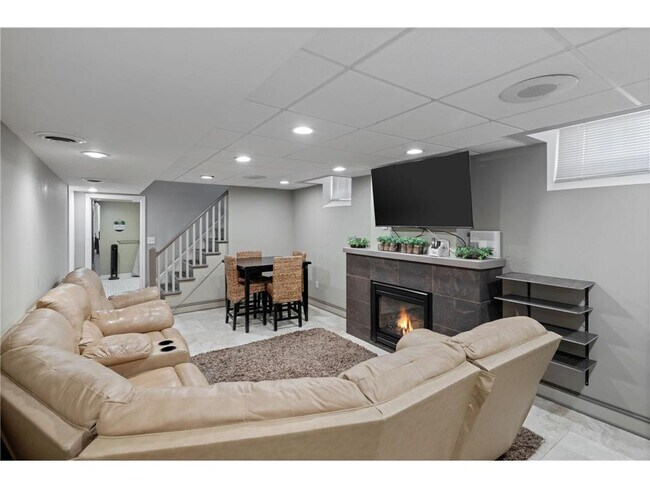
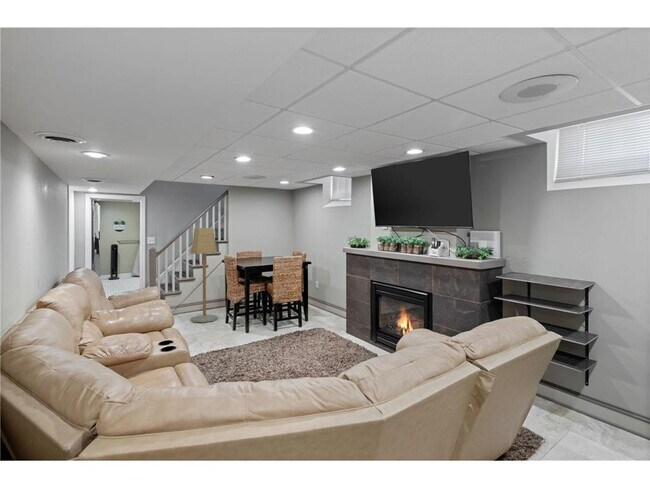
+ floor lamp (204, 273)
